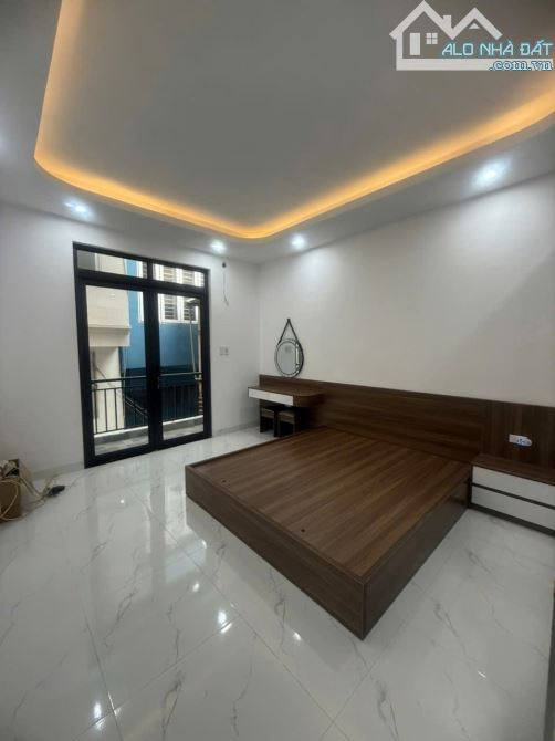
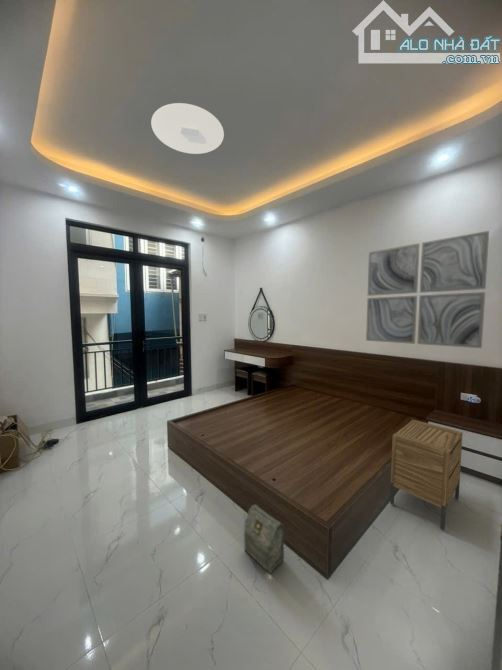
+ bag (263, 534)
+ nightstand (426, 468)
+ wall art (420, 295)
+ ceiling light (188, 128)
